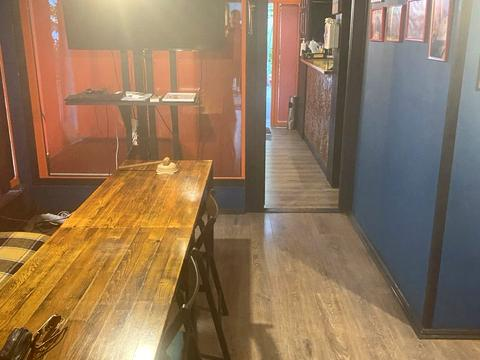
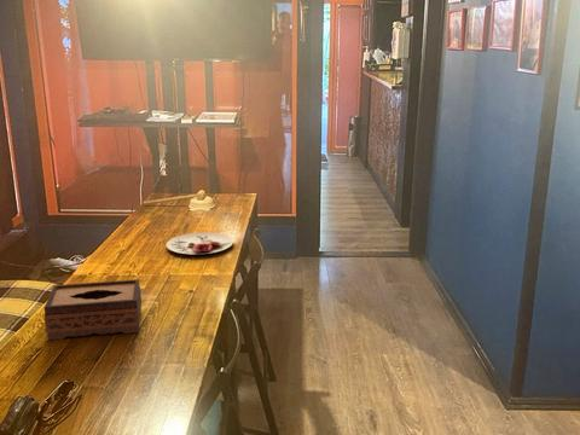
+ tissue box (95, 308)
+ plate (199, 242)
